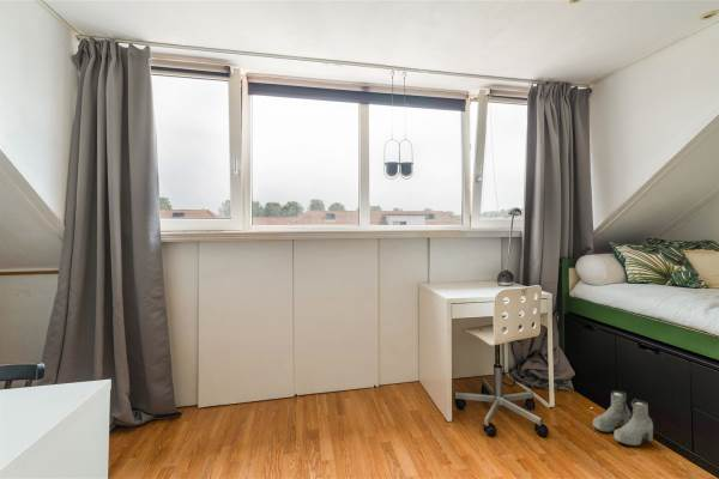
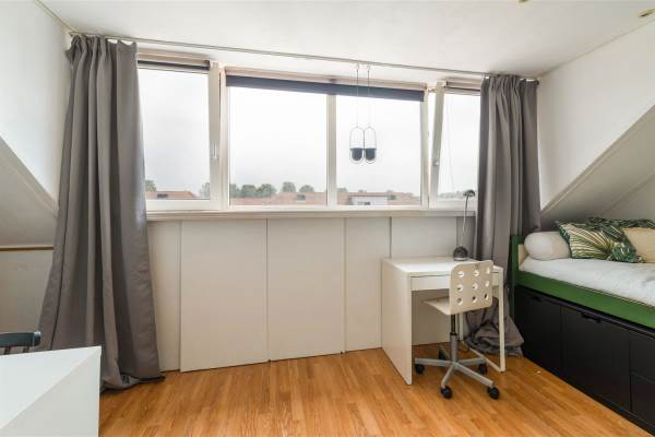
- boots (622, 416)
